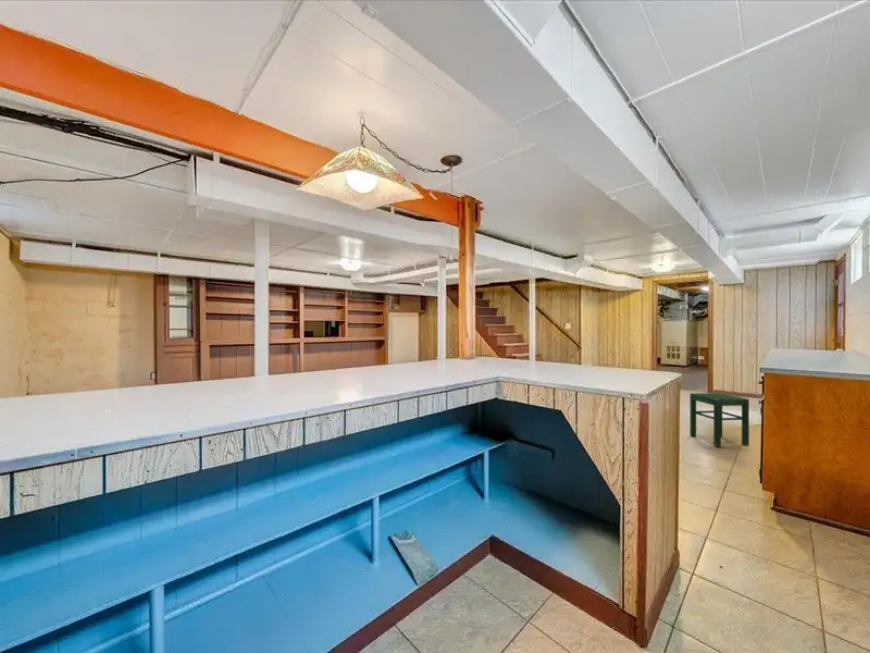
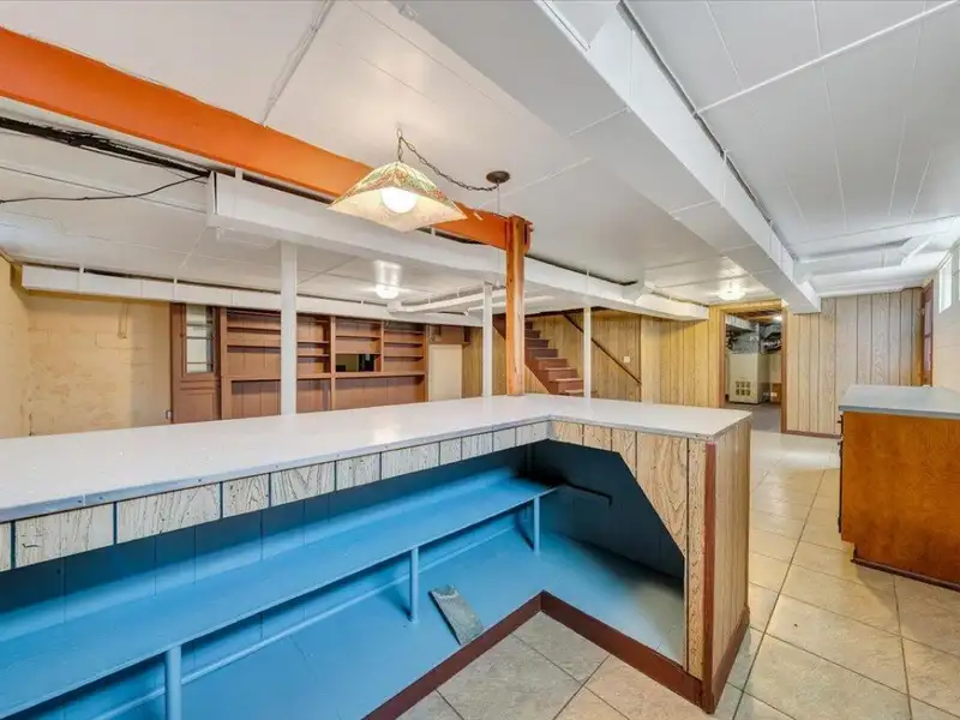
- stool (718, 418)
